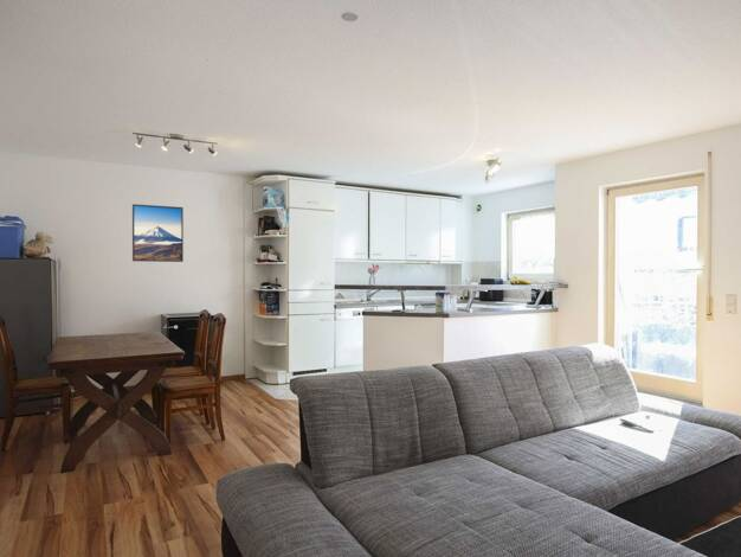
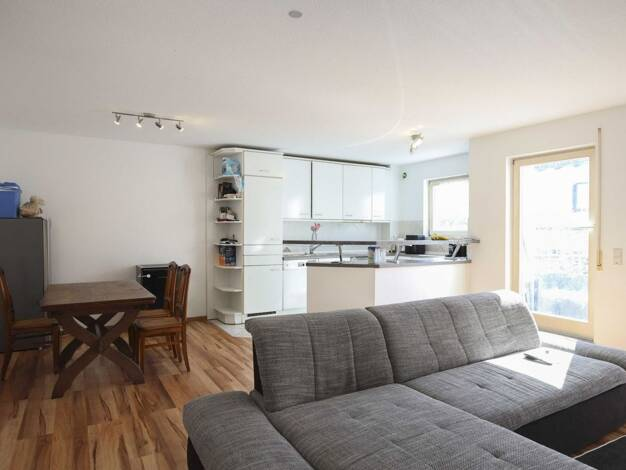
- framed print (157, 233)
